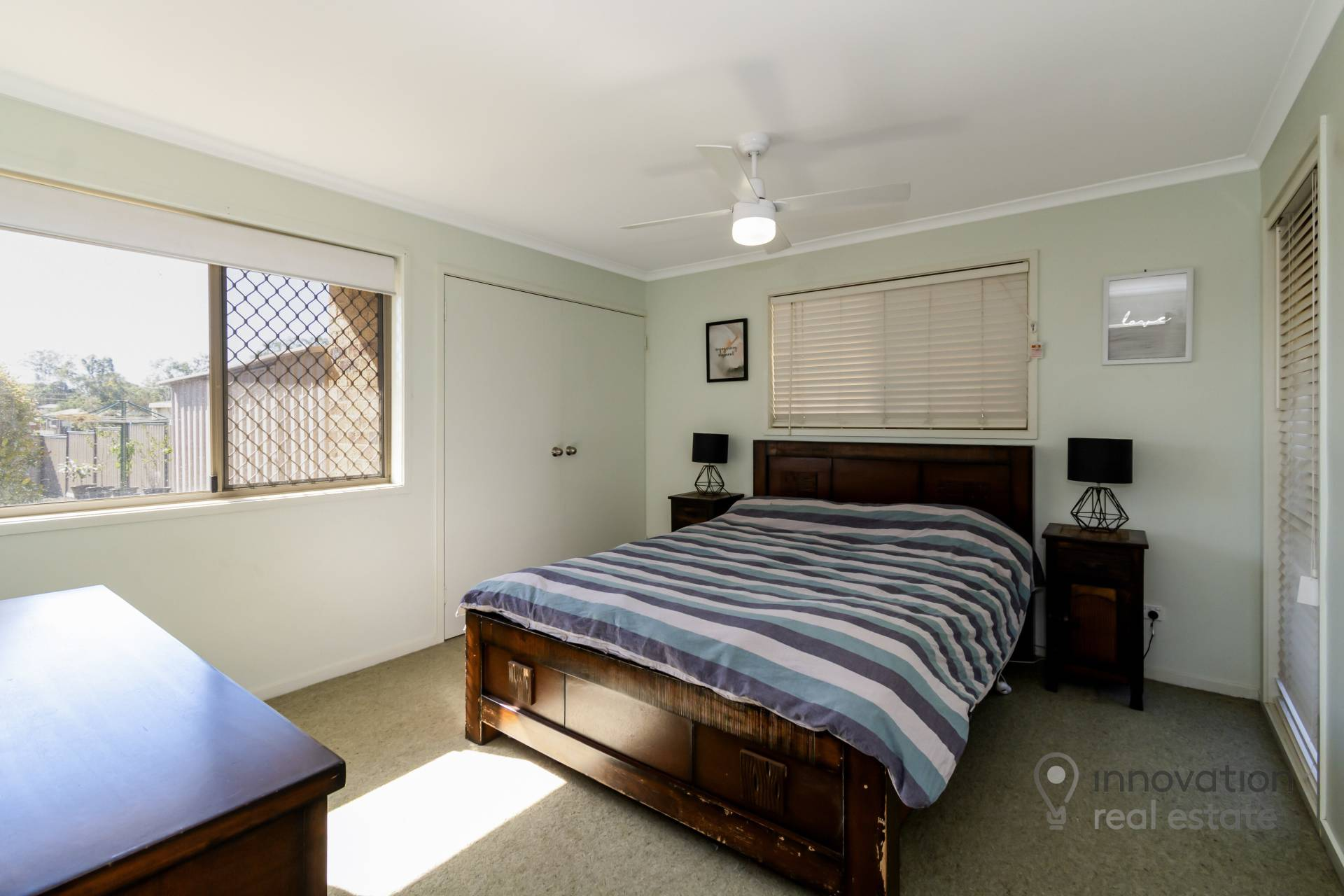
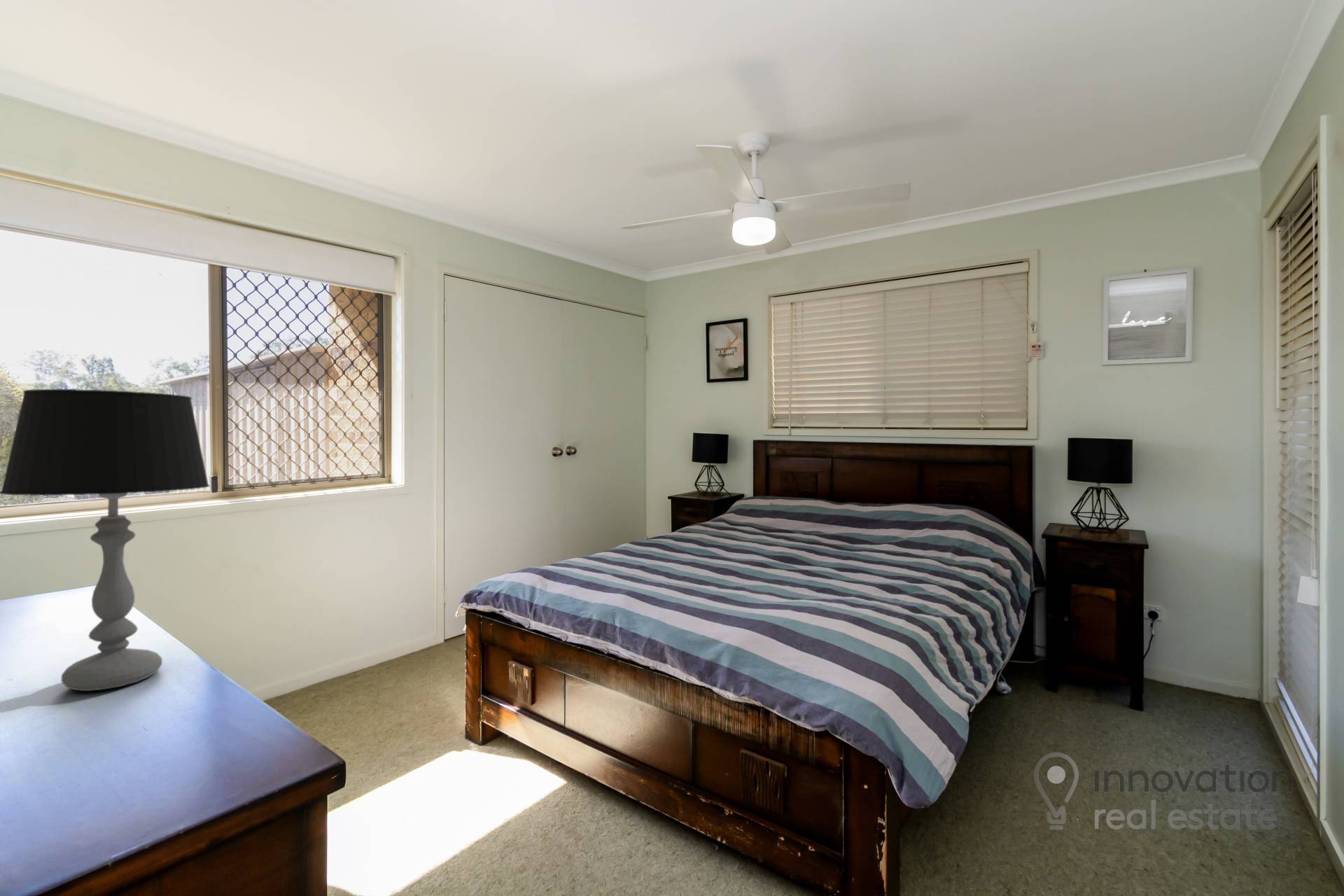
+ table lamp (113, 537)
